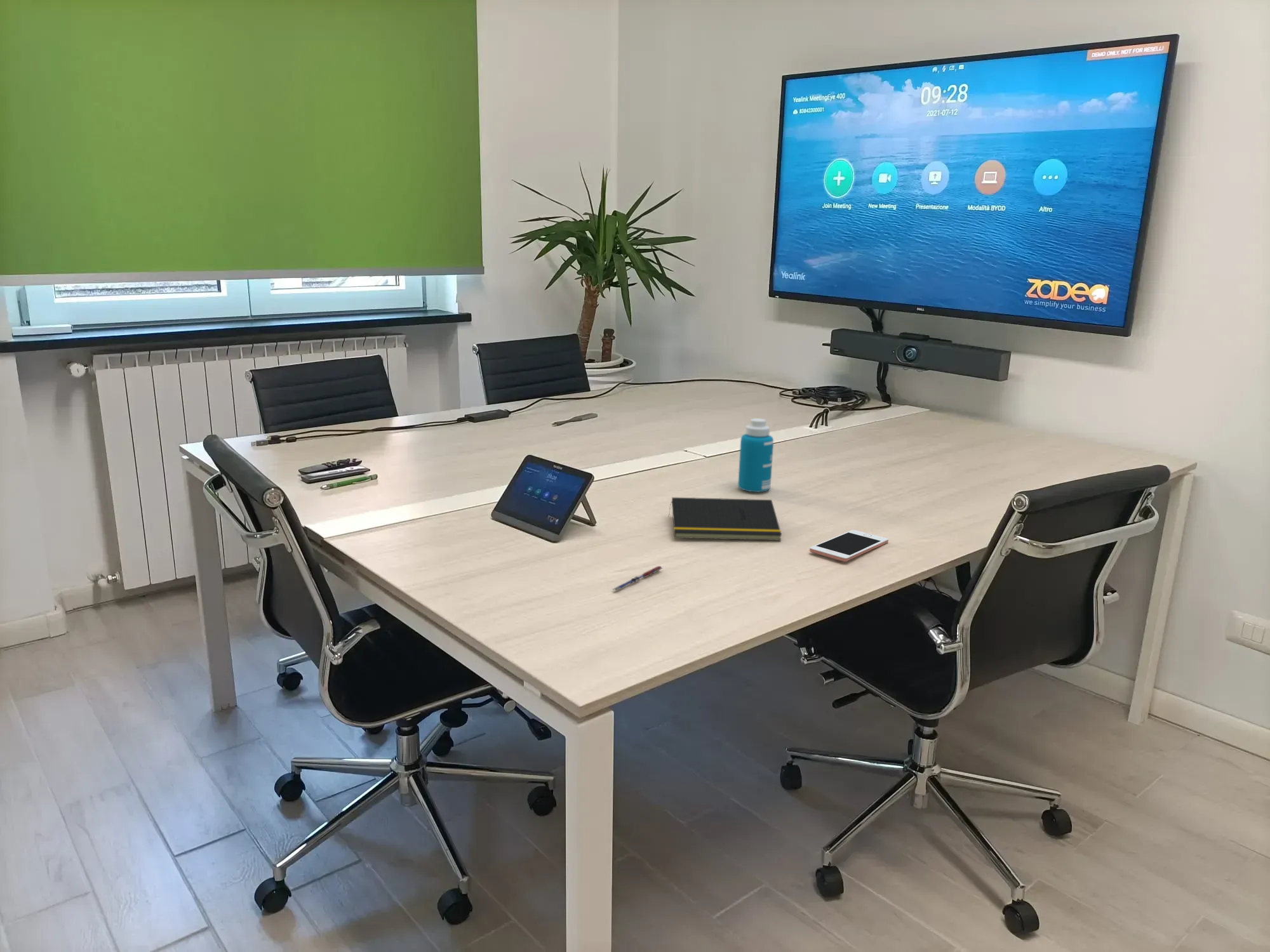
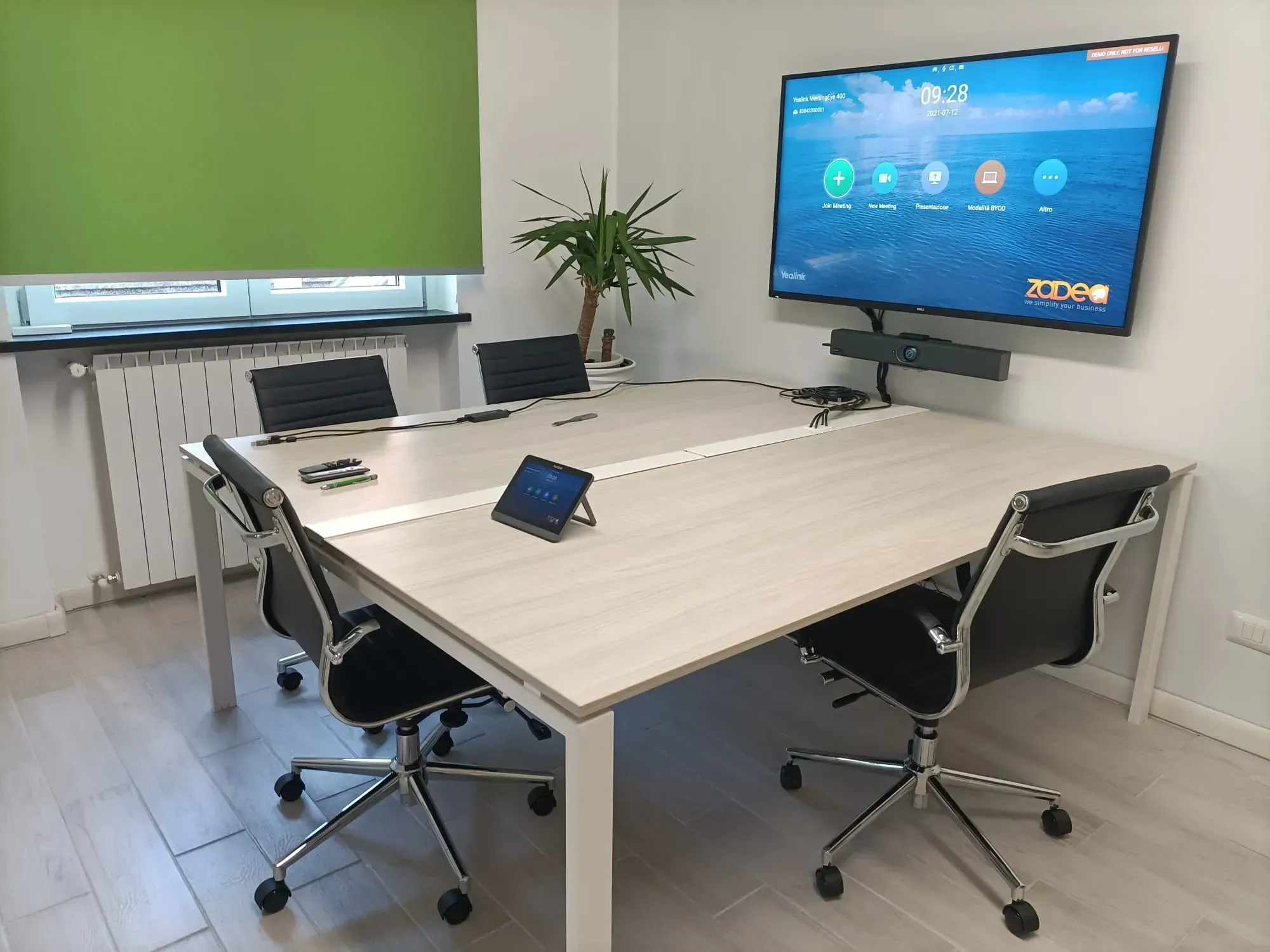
- bottle (756, 454)
- notepad (725, 518)
- pen (638, 578)
- cell phone (849, 545)
